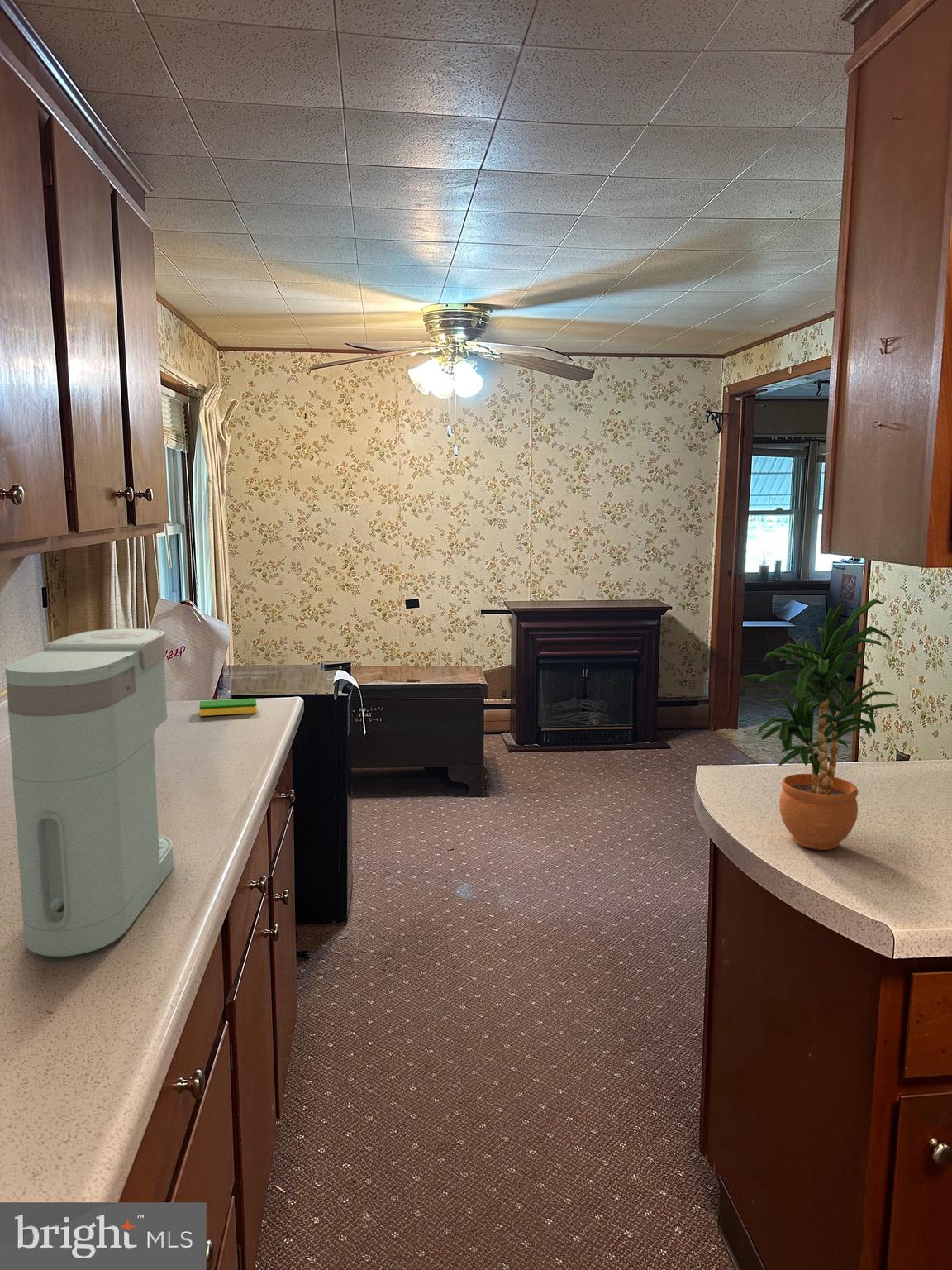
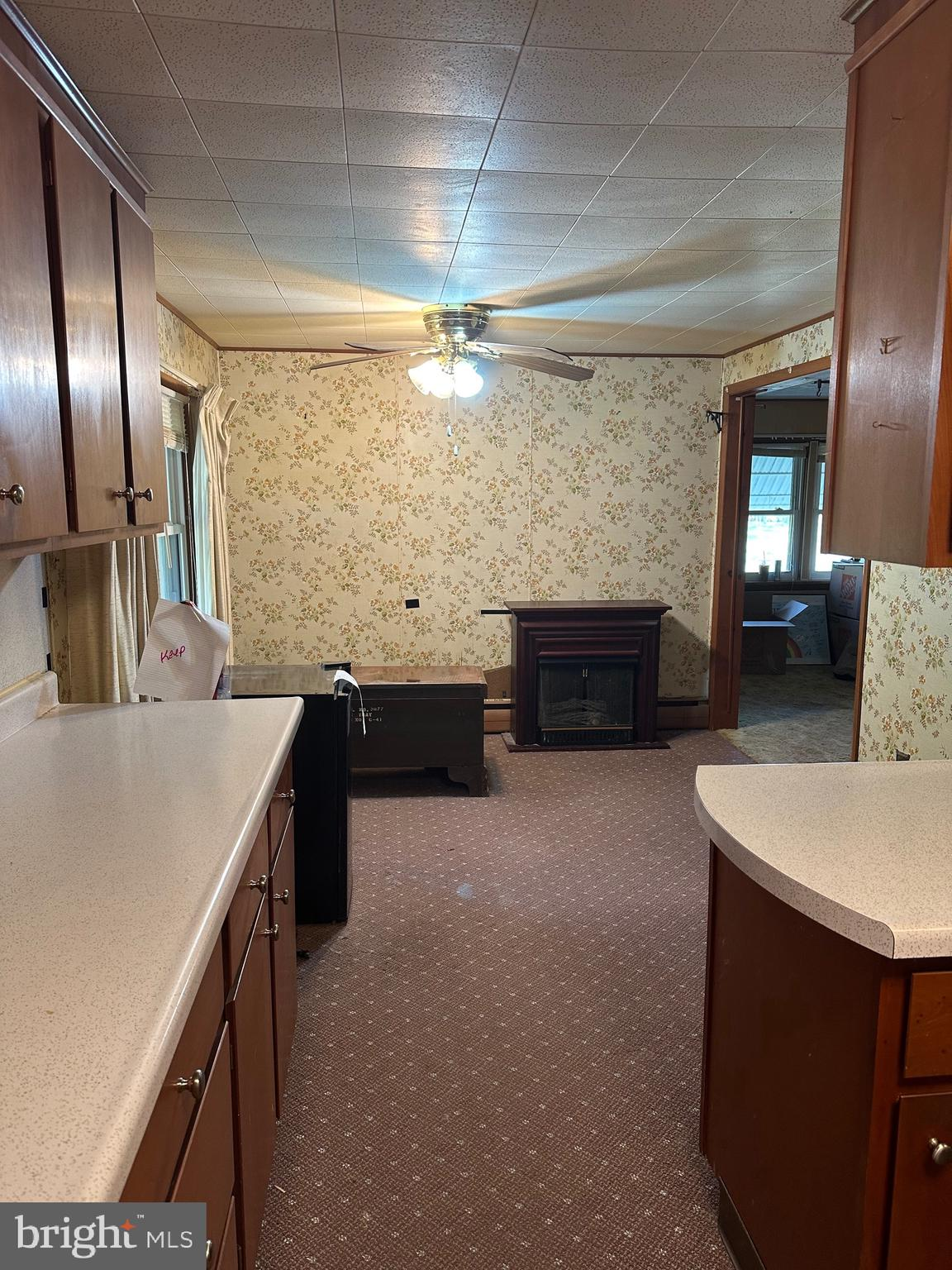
- potted plant (812, 723)
- dish sponge (228, 707)
- coffee maker (101, 774)
